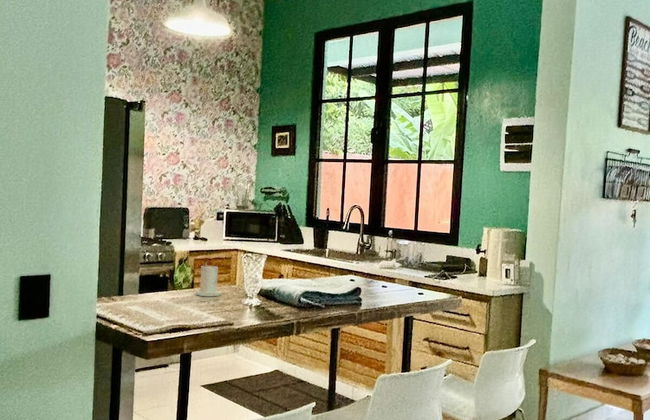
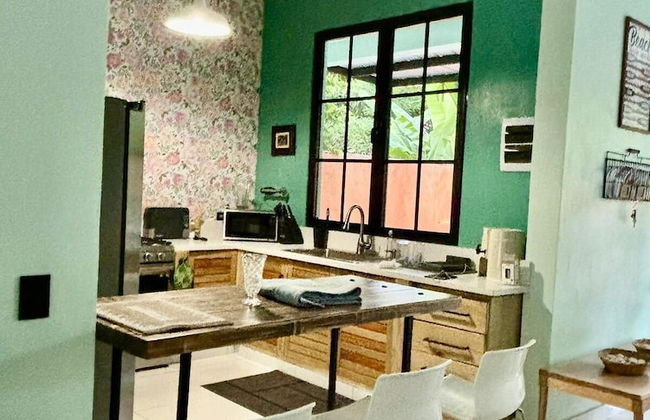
- candle (209, 278)
